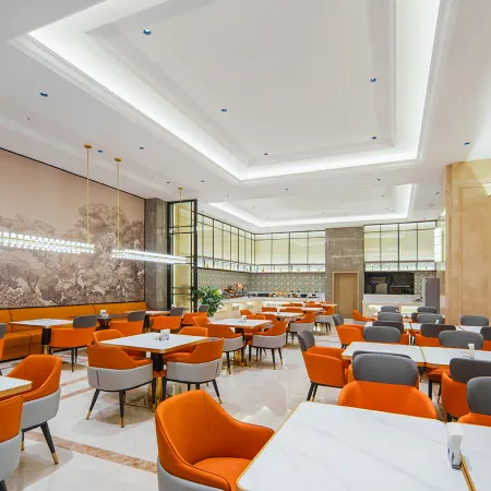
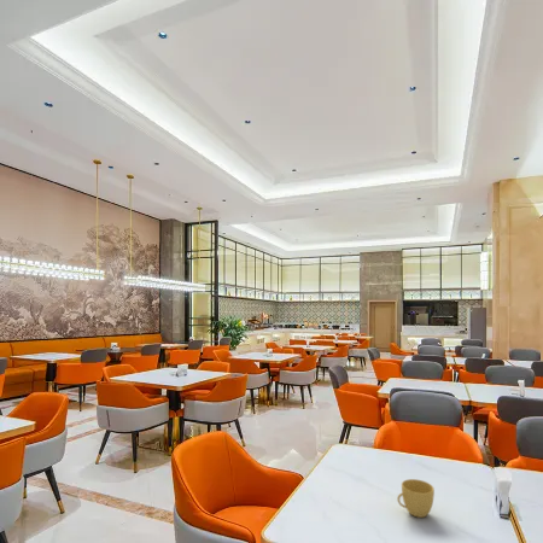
+ cup (414, 500)
